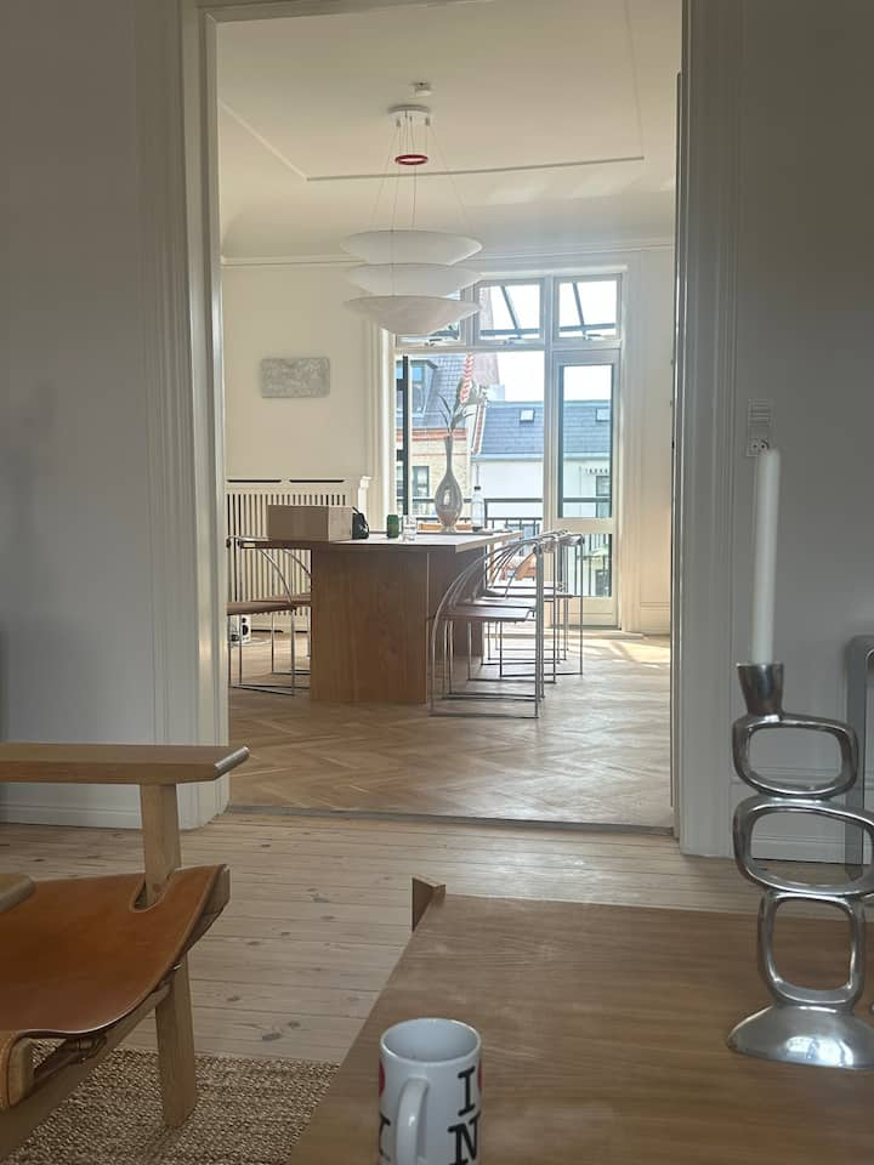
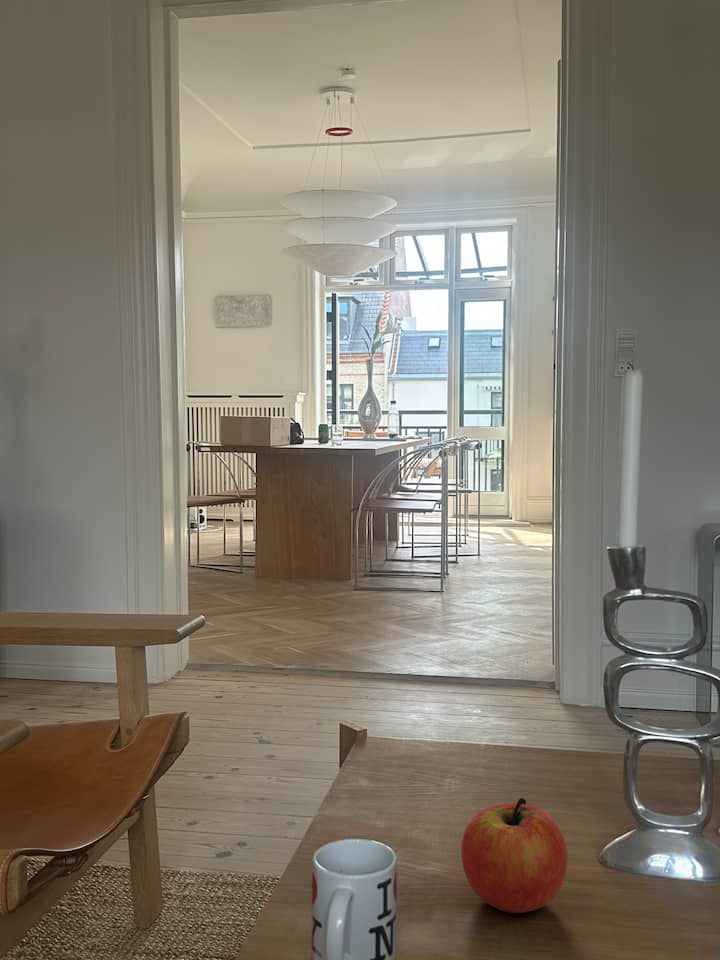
+ apple (514, 850)
